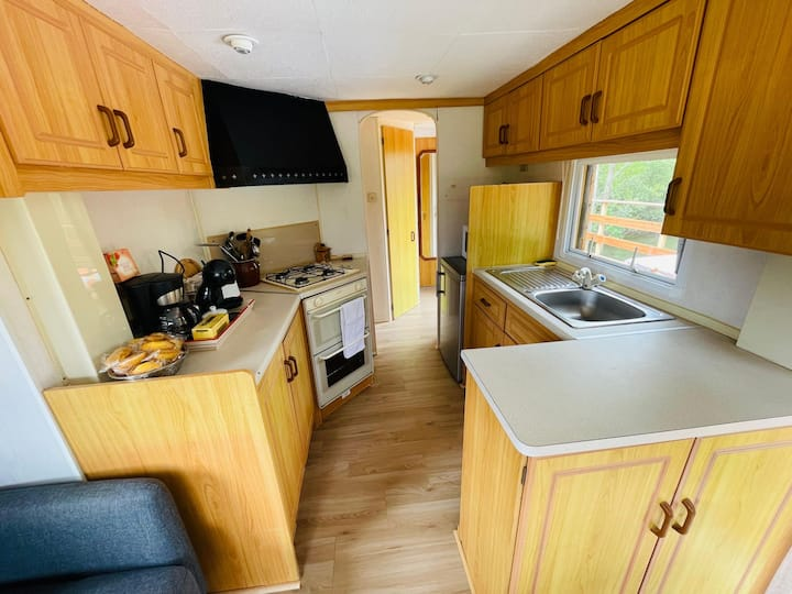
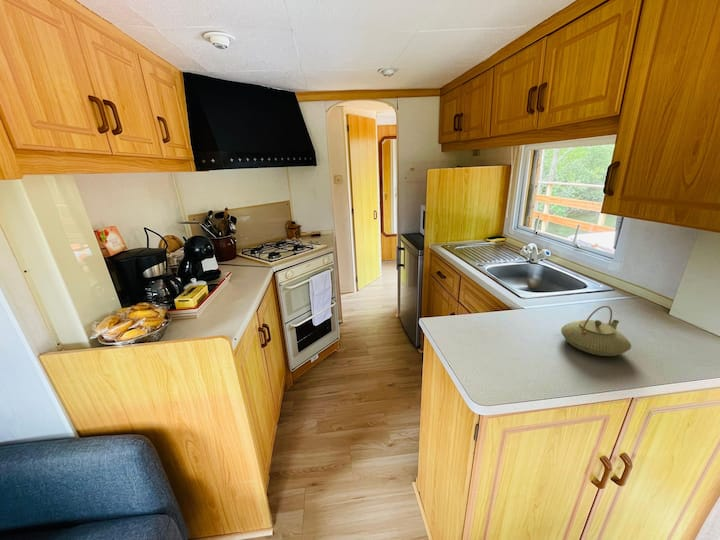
+ teapot (599, 325)
